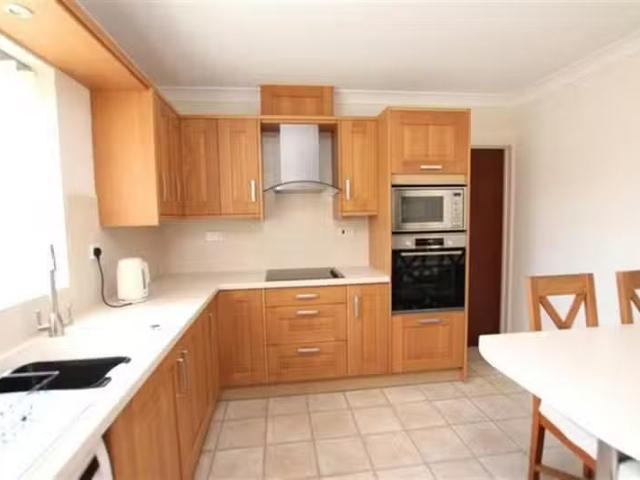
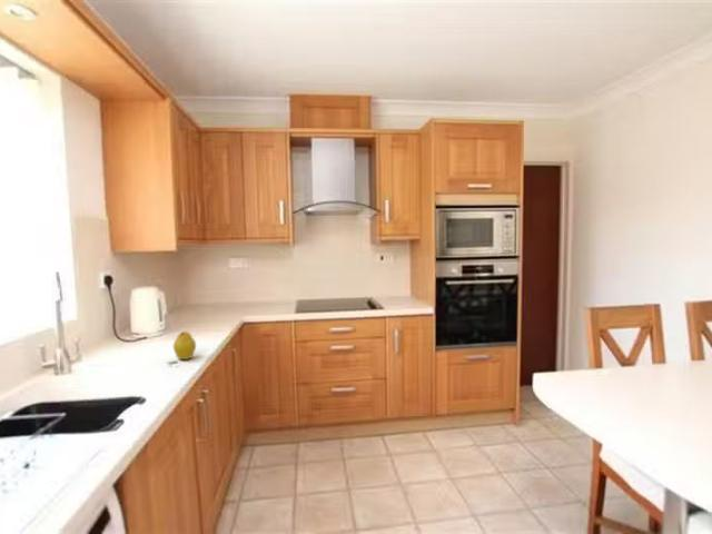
+ fruit (184, 345)
